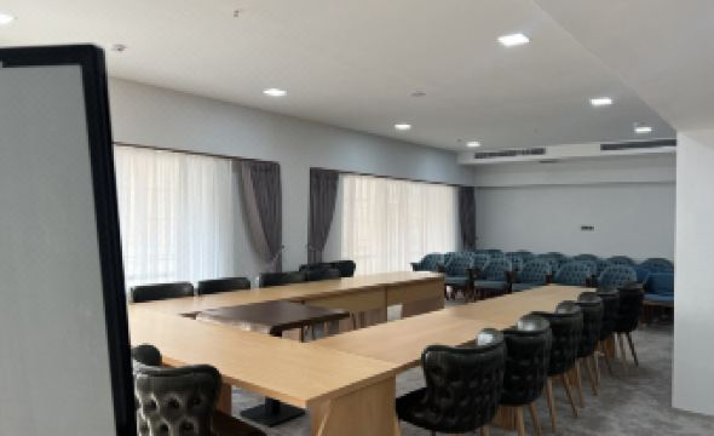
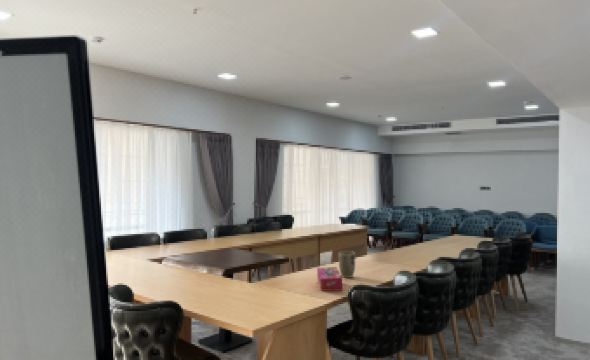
+ tissue box (329, 279)
+ plant pot (347, 264)
